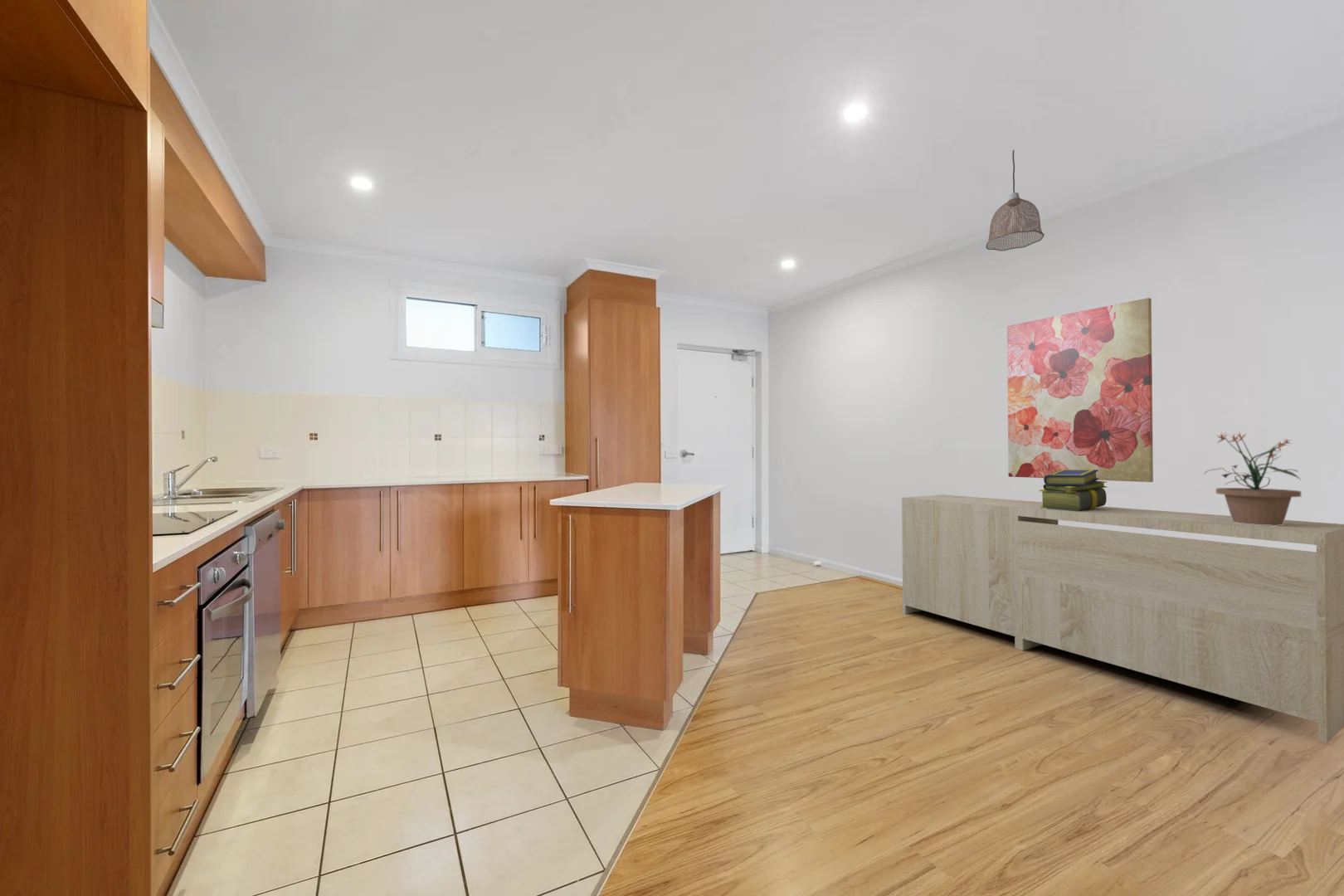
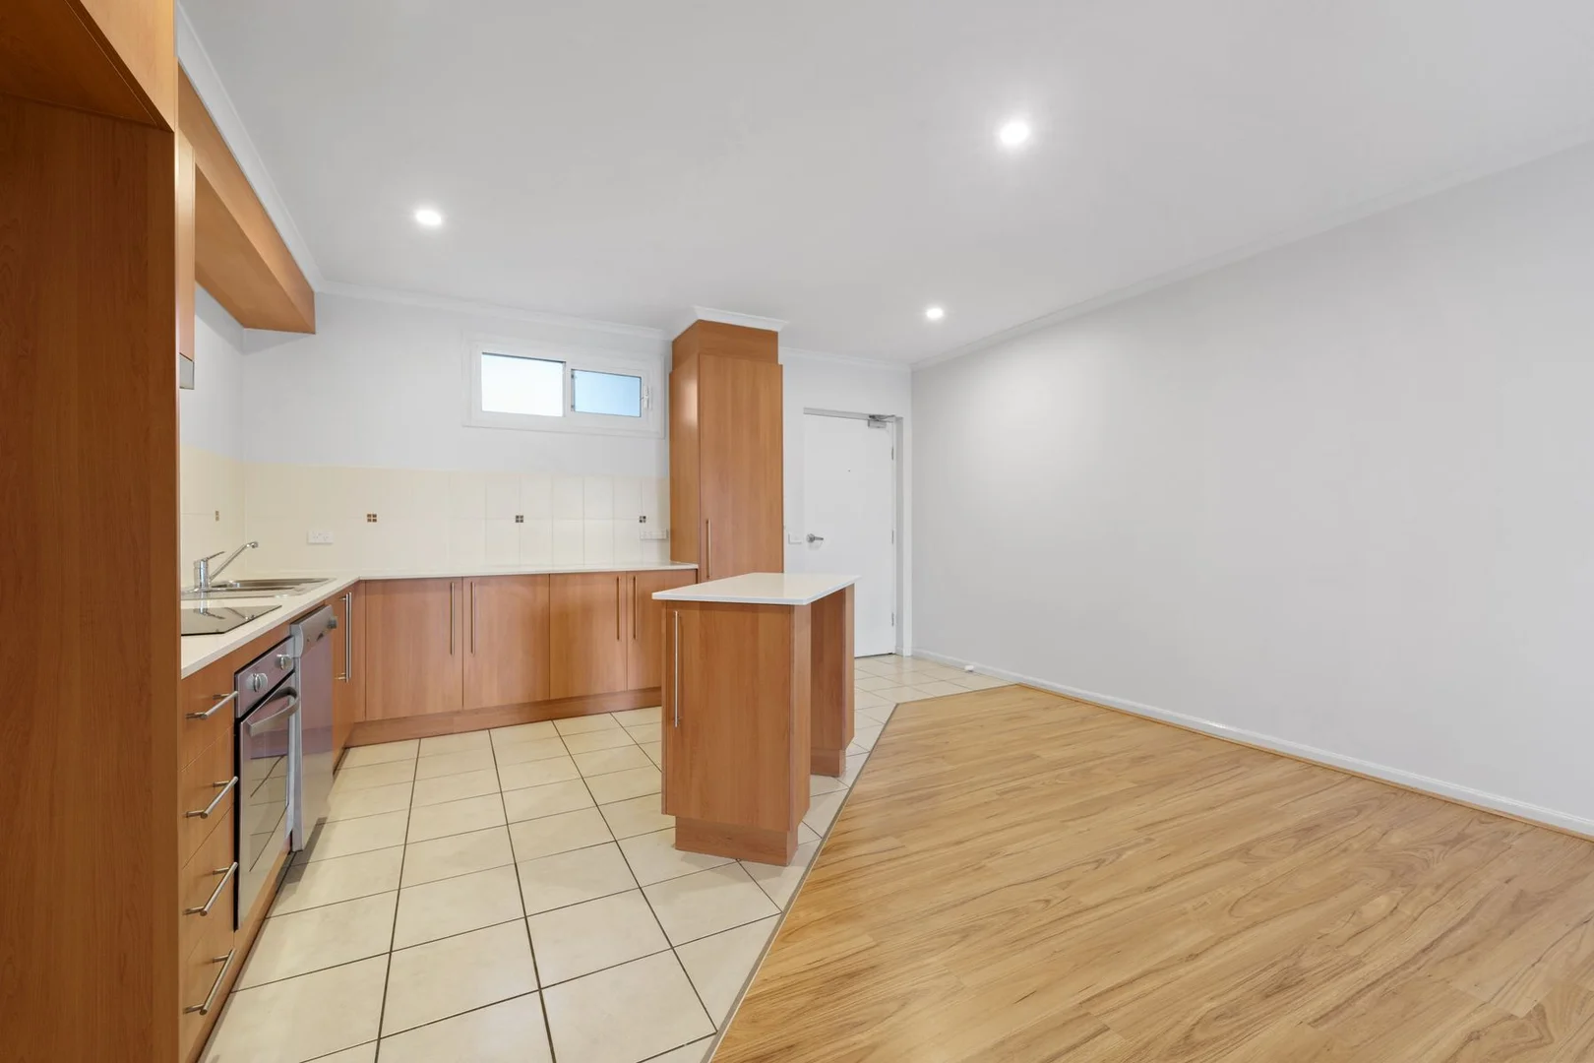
- pendant lamp (1014, 196)
- sideboard (1080, 579)
- stack of books (1073, 489)
- potted plant (1251, 476)
- wall art (1073, 396)
